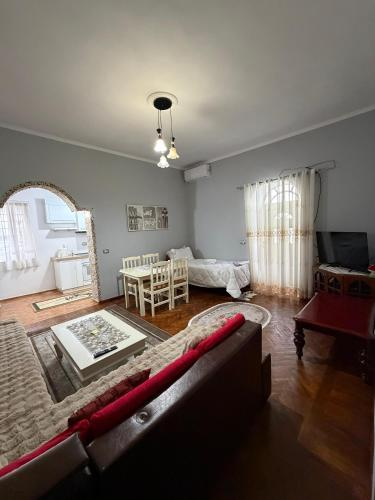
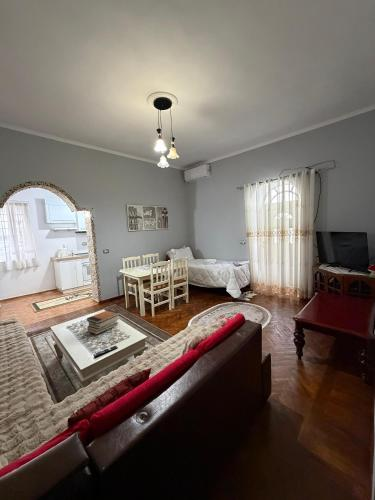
+ book stack (104, 321)
